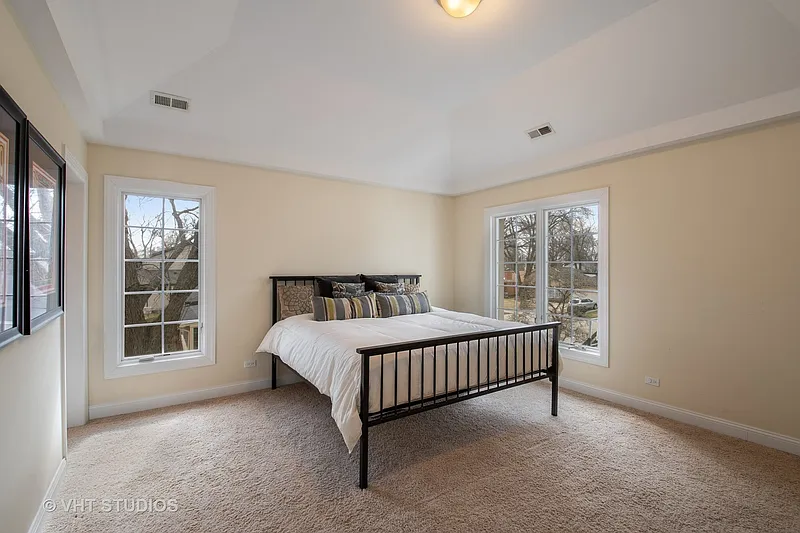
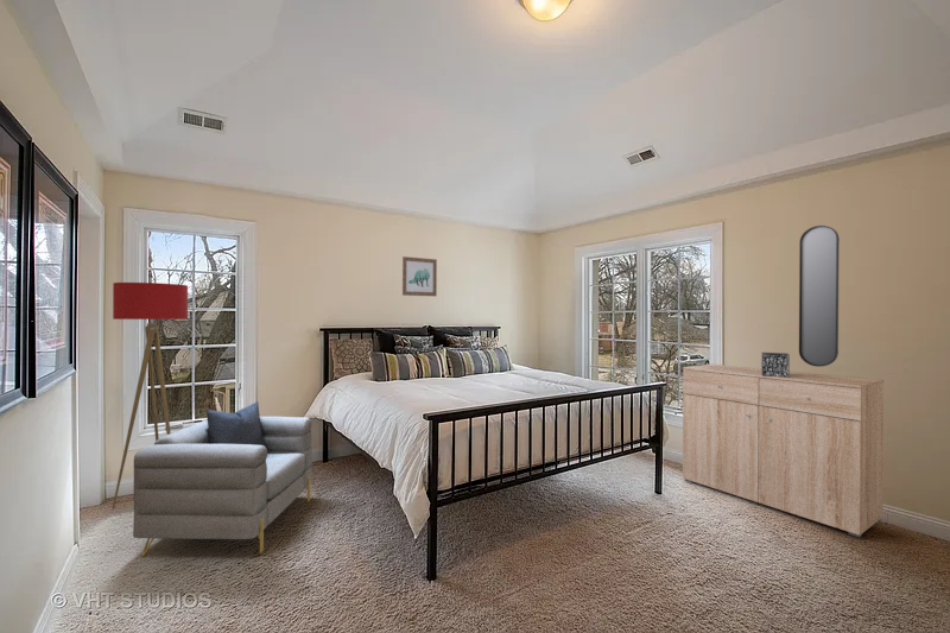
+ wall art (419, 277)
+ home mirror (818, 296)
+ armchair (236, 466)
+ dresser (772, 436)
+ floor lamp (151, 391)
+ decorative box (774, 363)
